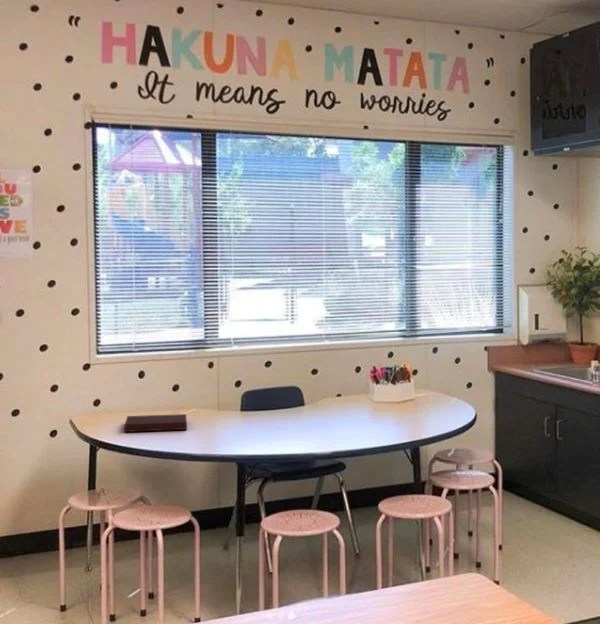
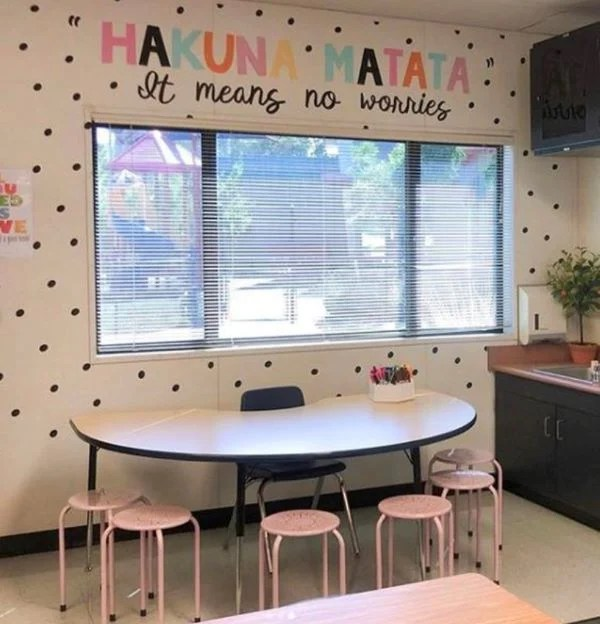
- notebook (156, 422)
